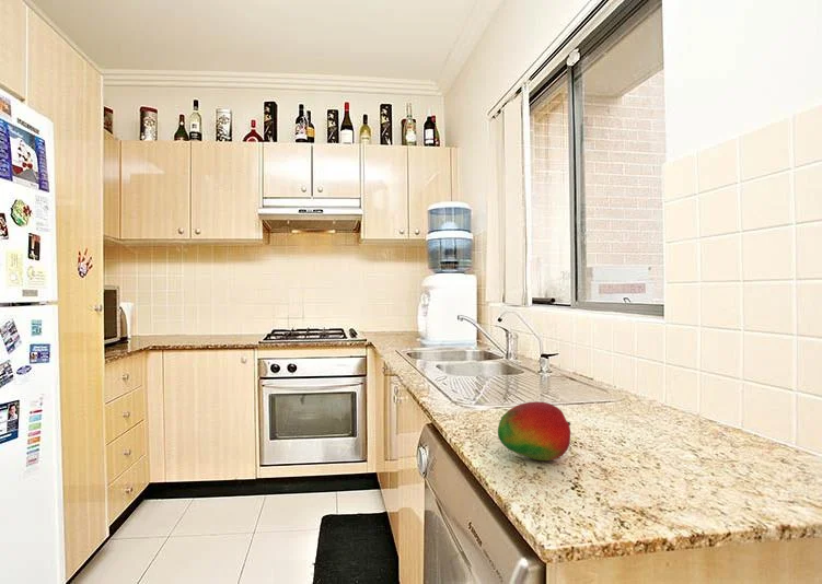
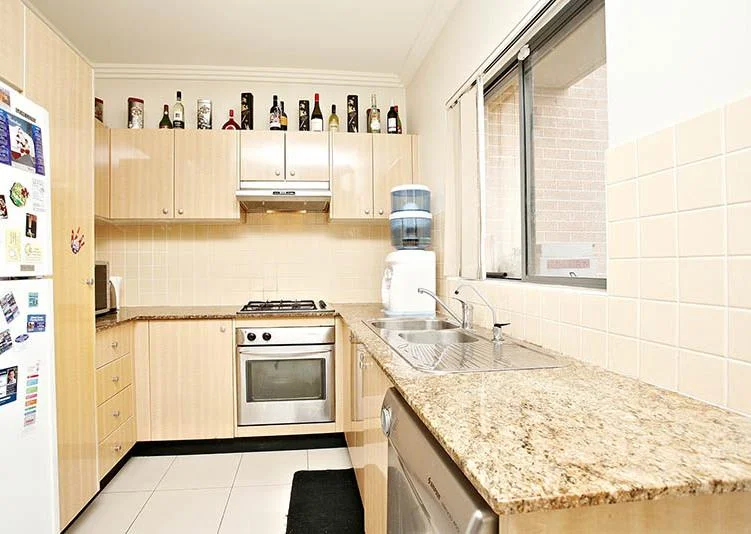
- fruit (534, 430)
